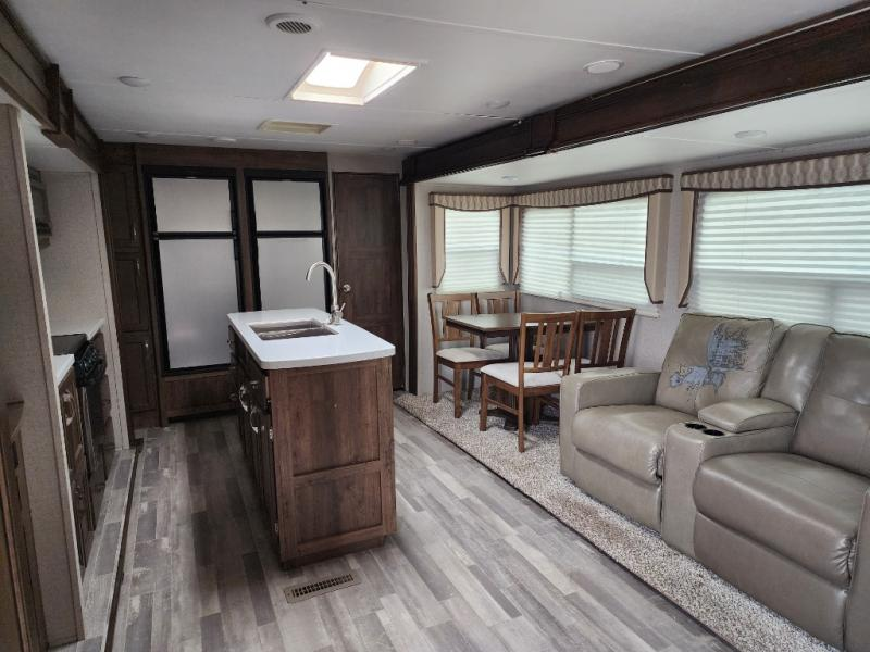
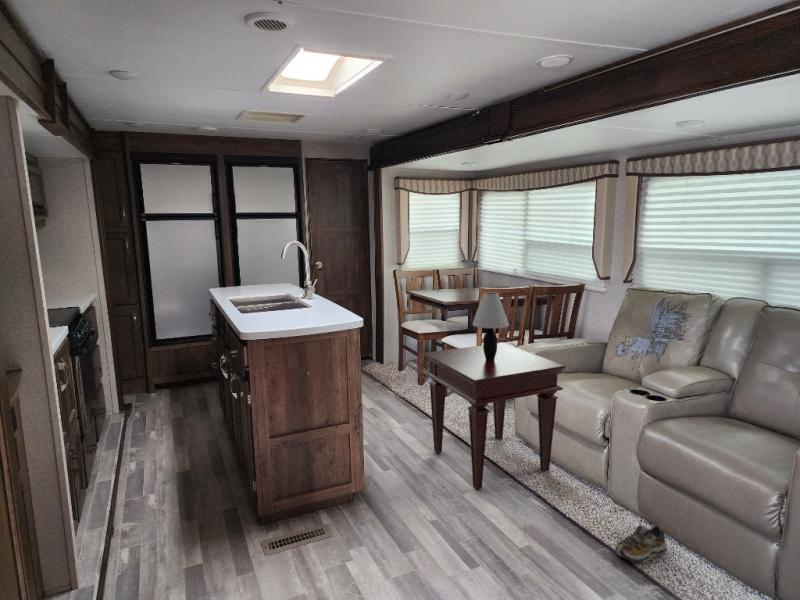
+ shoe (642, 541)
+ side table (488, 410)
+ table lamp (490, 326)
